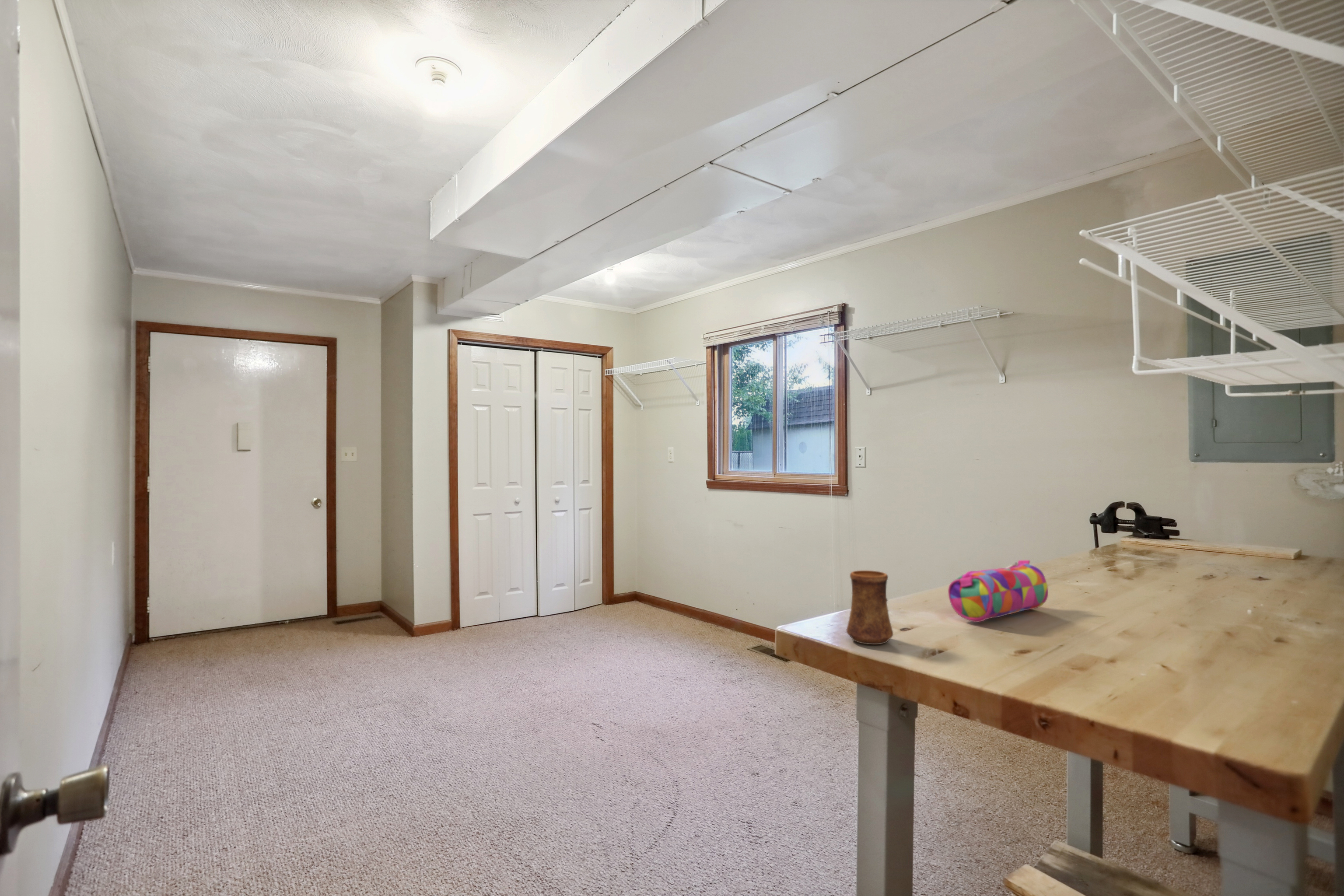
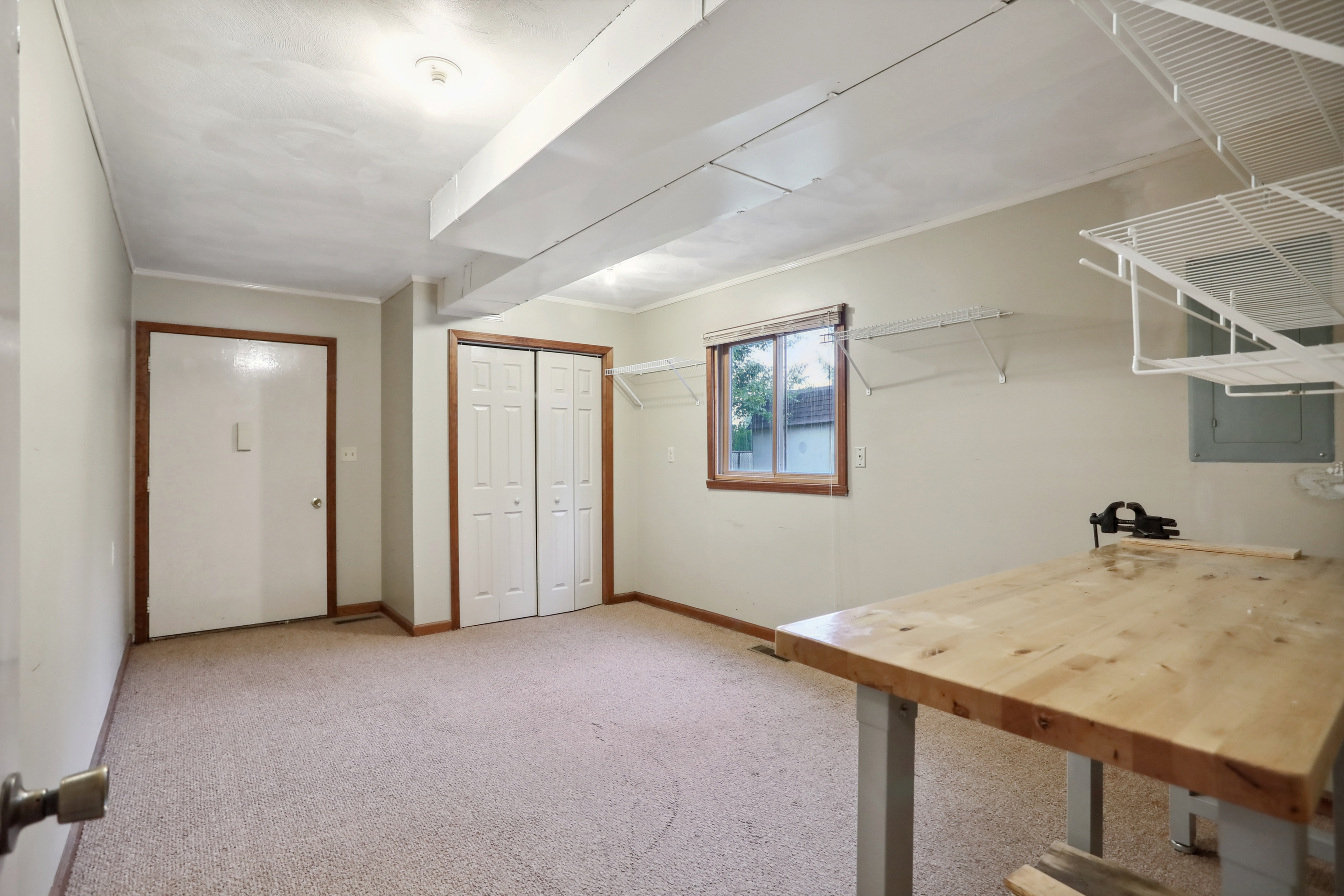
- pencil case (999, 590)
- cup (869, 606)
